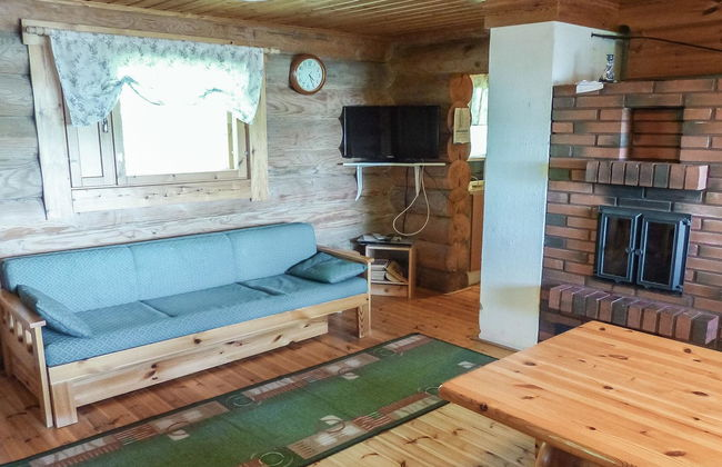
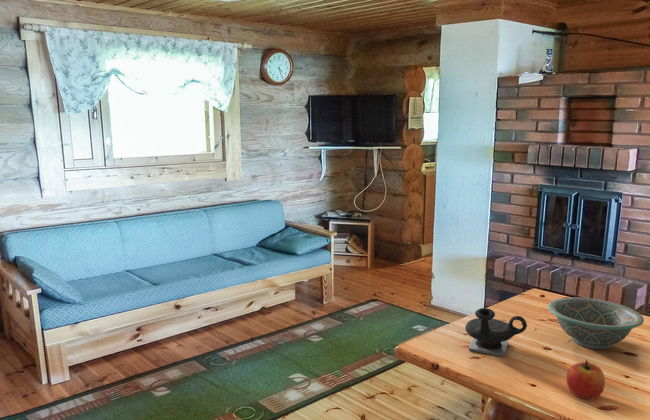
+ apple (585, 378)
+ teapot (494, 327)
+ decorative bowl (592, 326)
